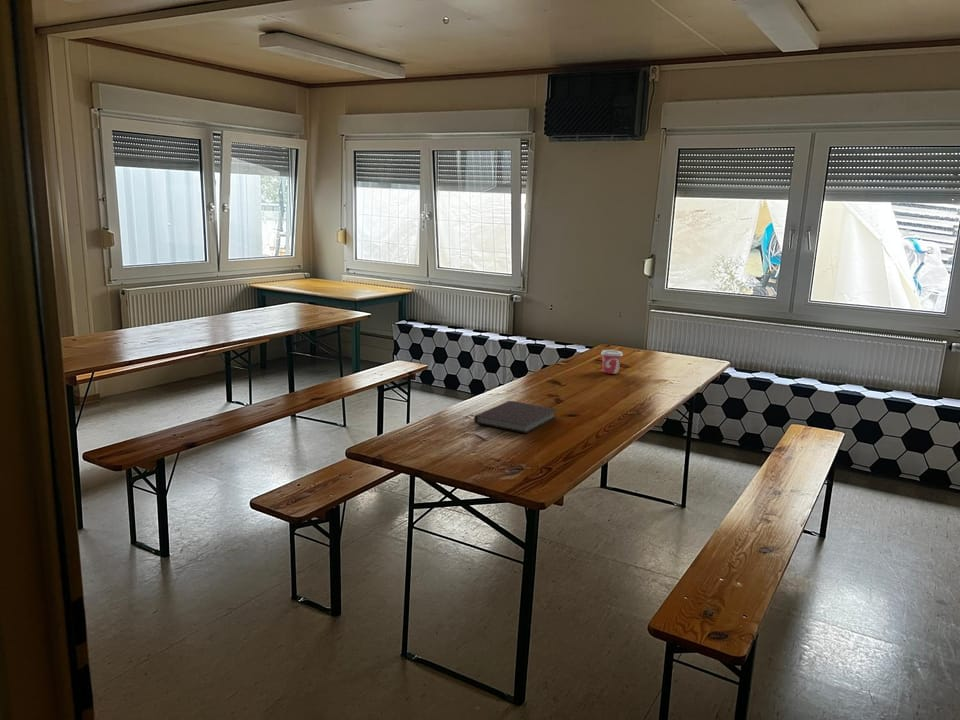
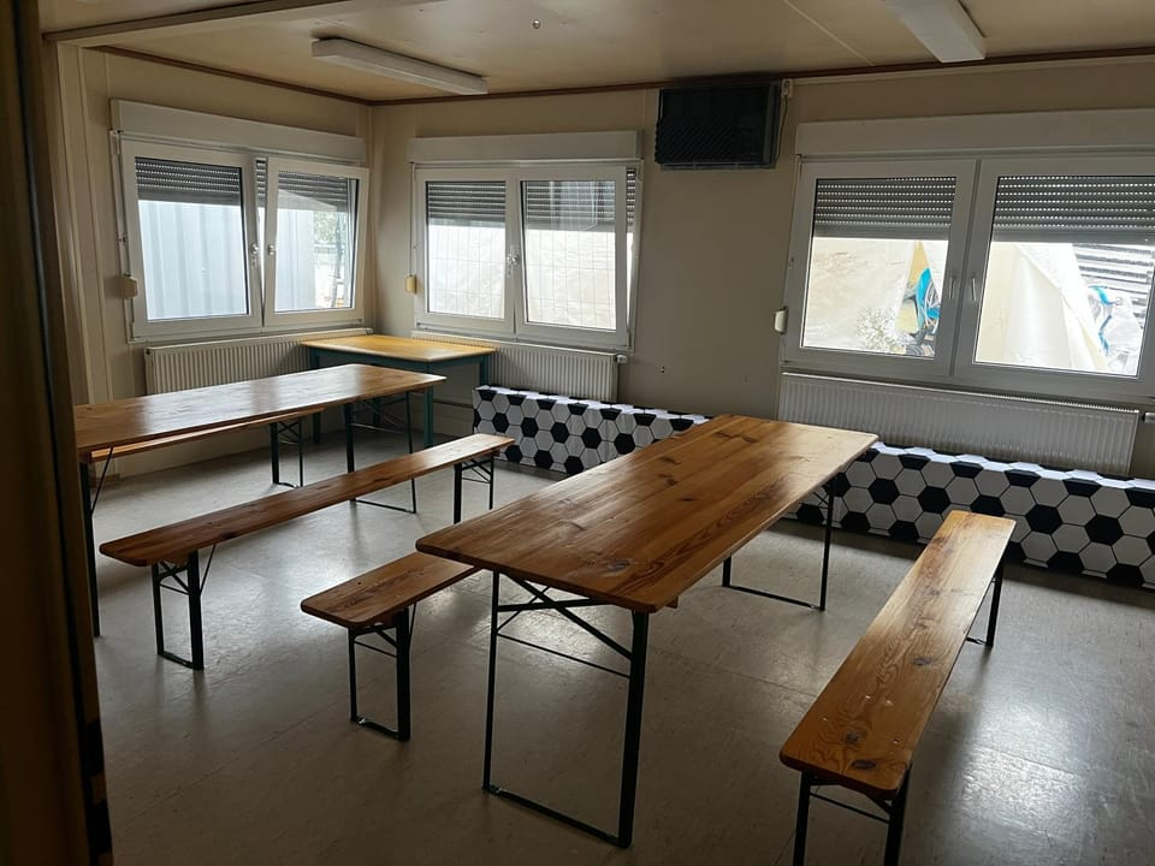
- notebook (516, 415)
- cup (611, 361)
